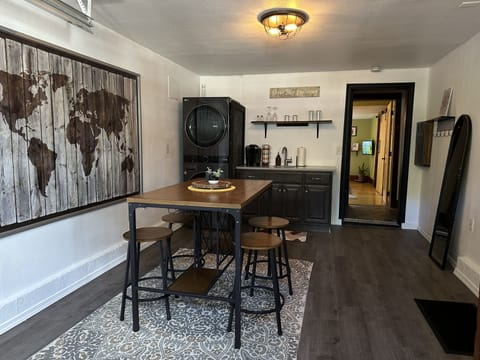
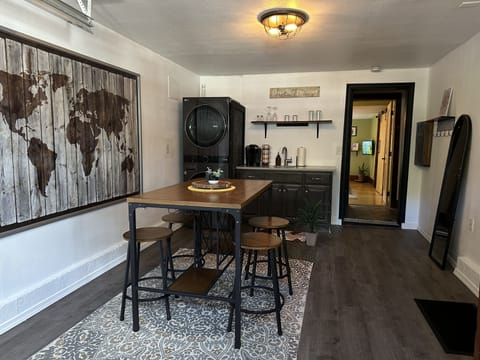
+ indoor plant (314, 221)
